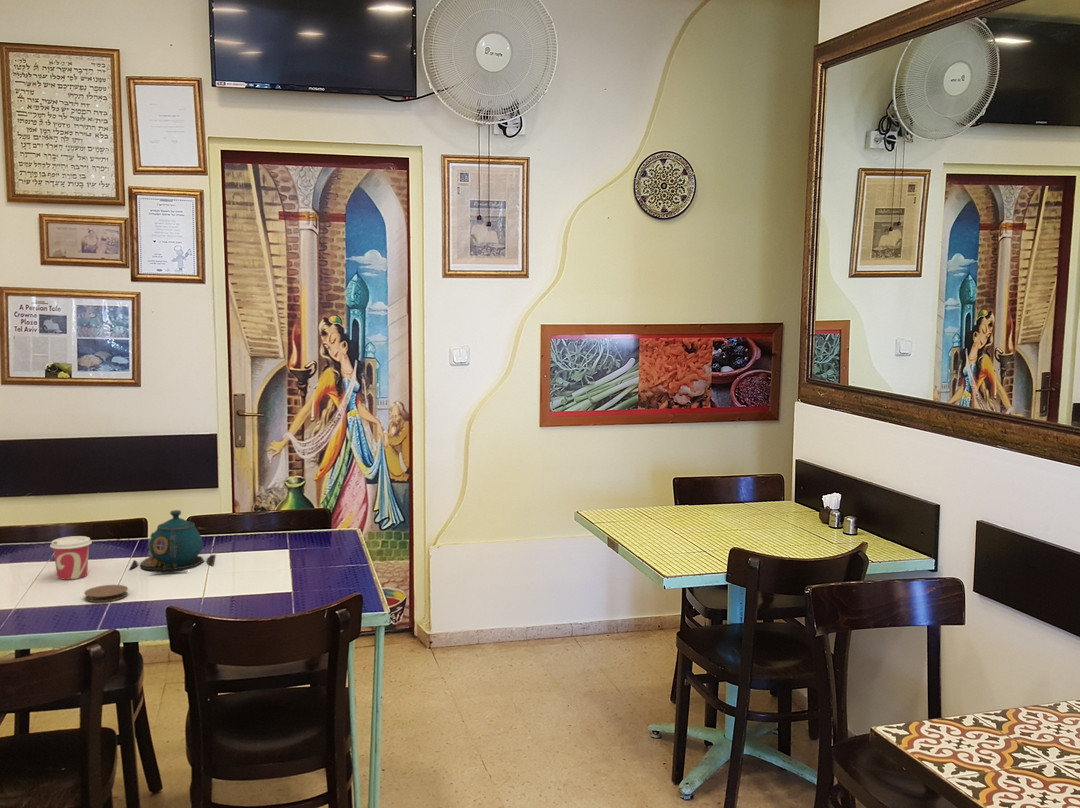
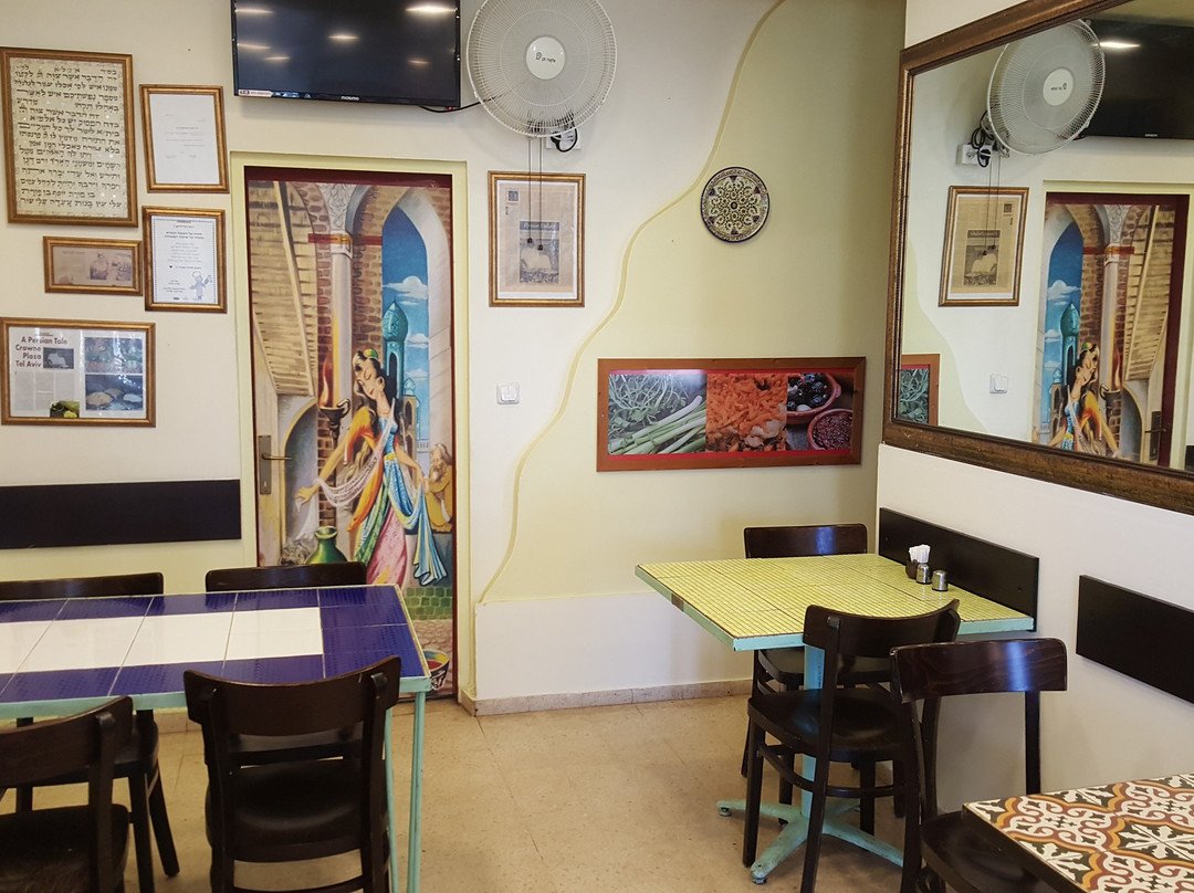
- coaster (106, 593)
- teapot (172, 537)
- cup (71, 557)
